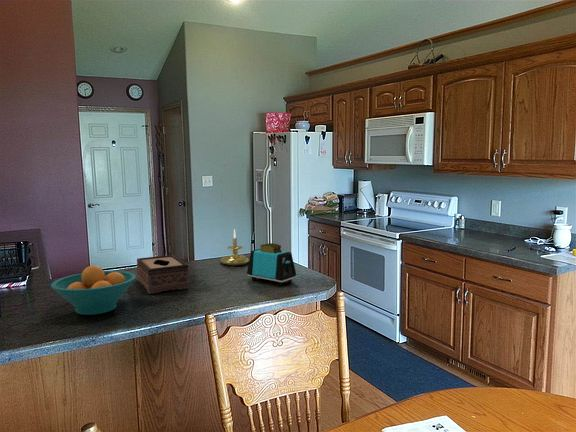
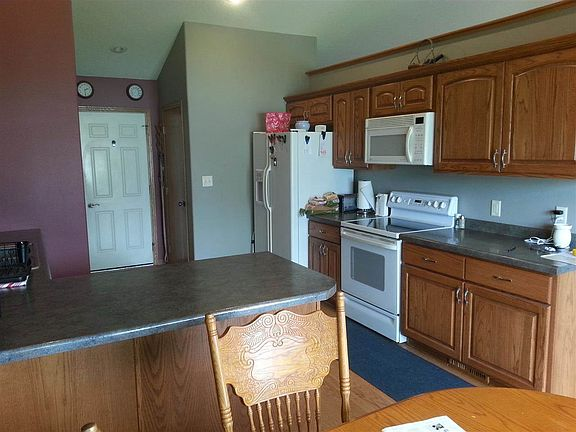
- tissue box (161, 272)
- toaster (271, 262)
- candle holder (236, 246)
- fruit bowl (95, 287)
